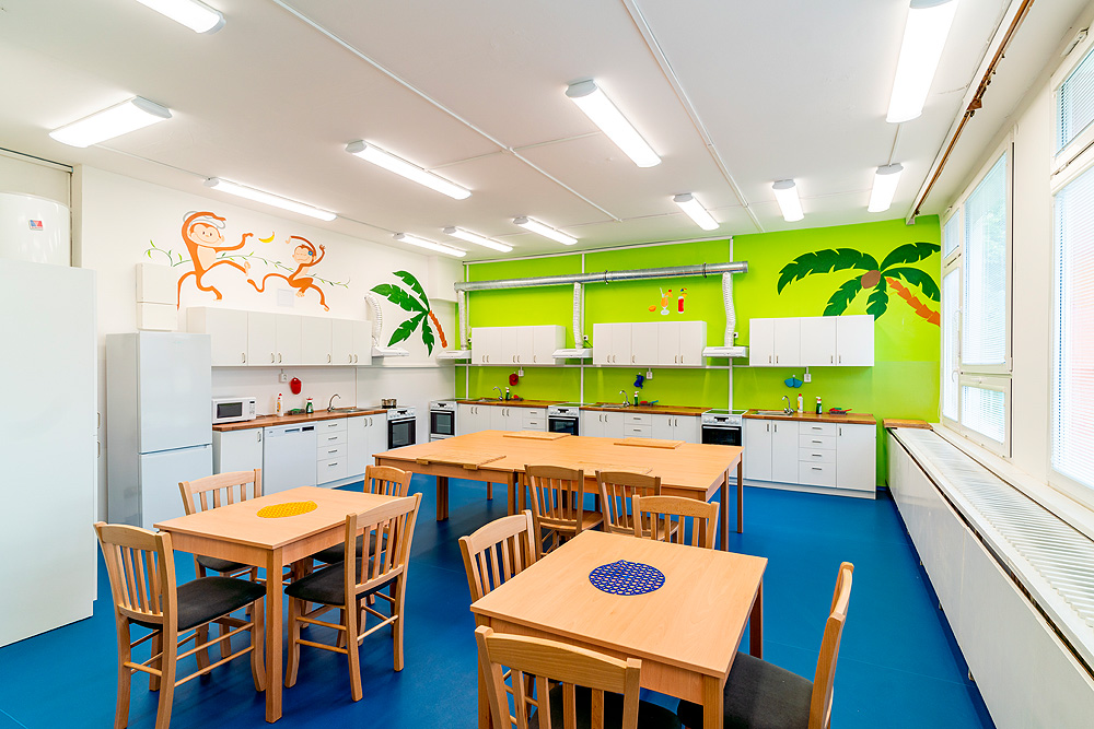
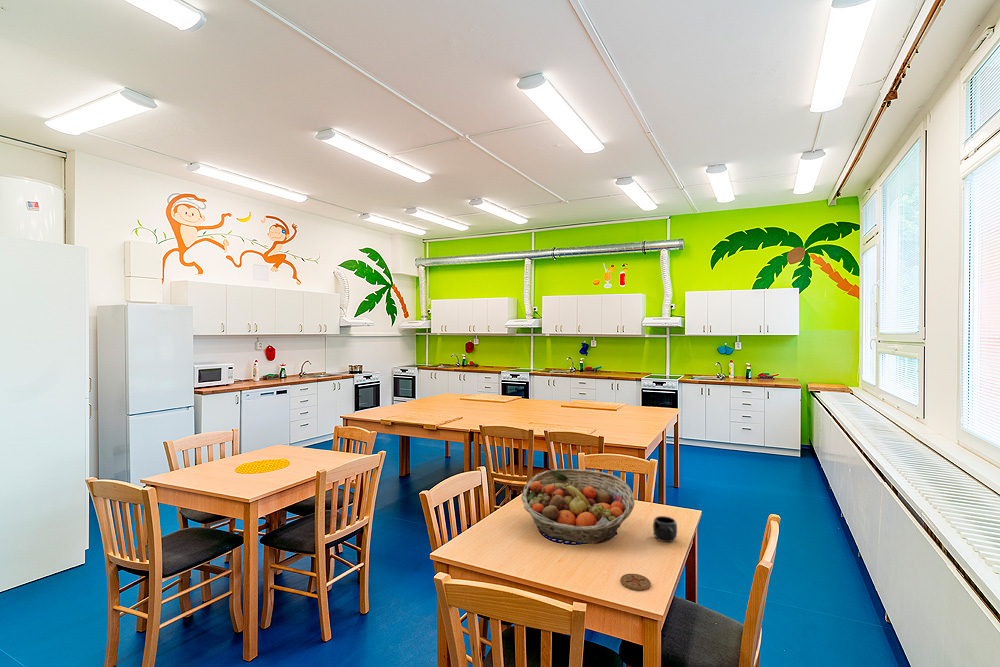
+ mug (664, 530)
+ coaster (635, 581)
+ fruit basket (576, 504)
